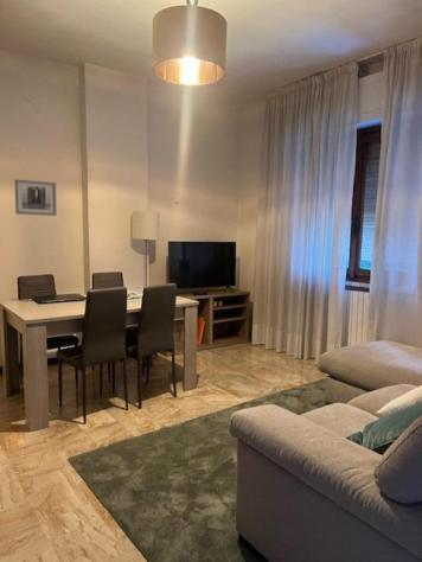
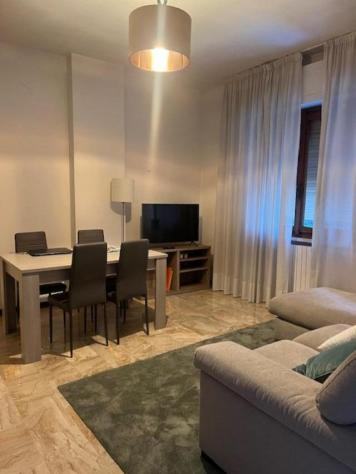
- wall art (36, 198)
